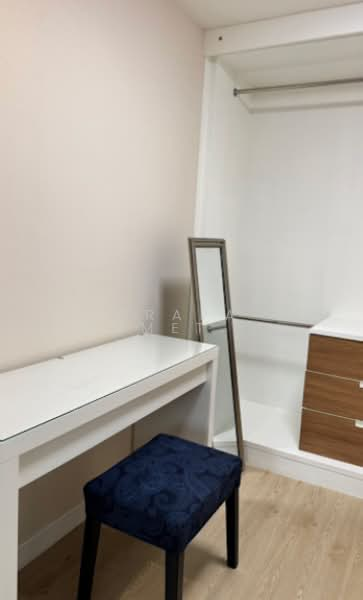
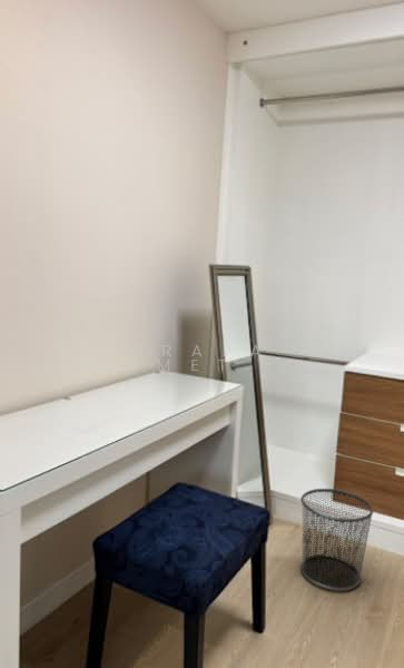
+ waste bin (333, 538)
